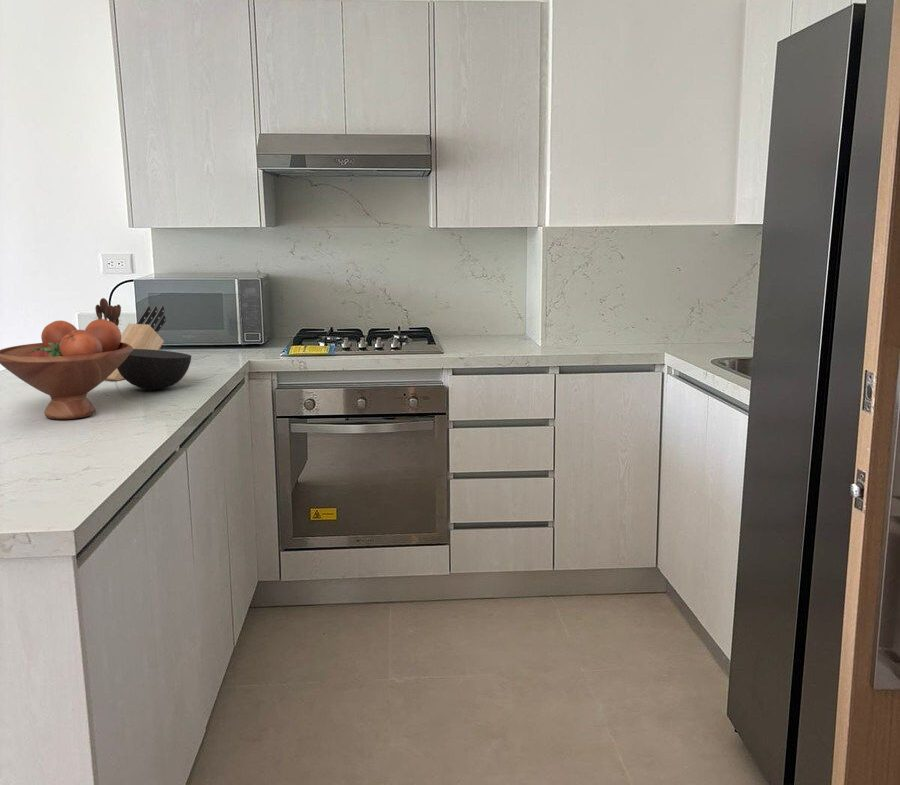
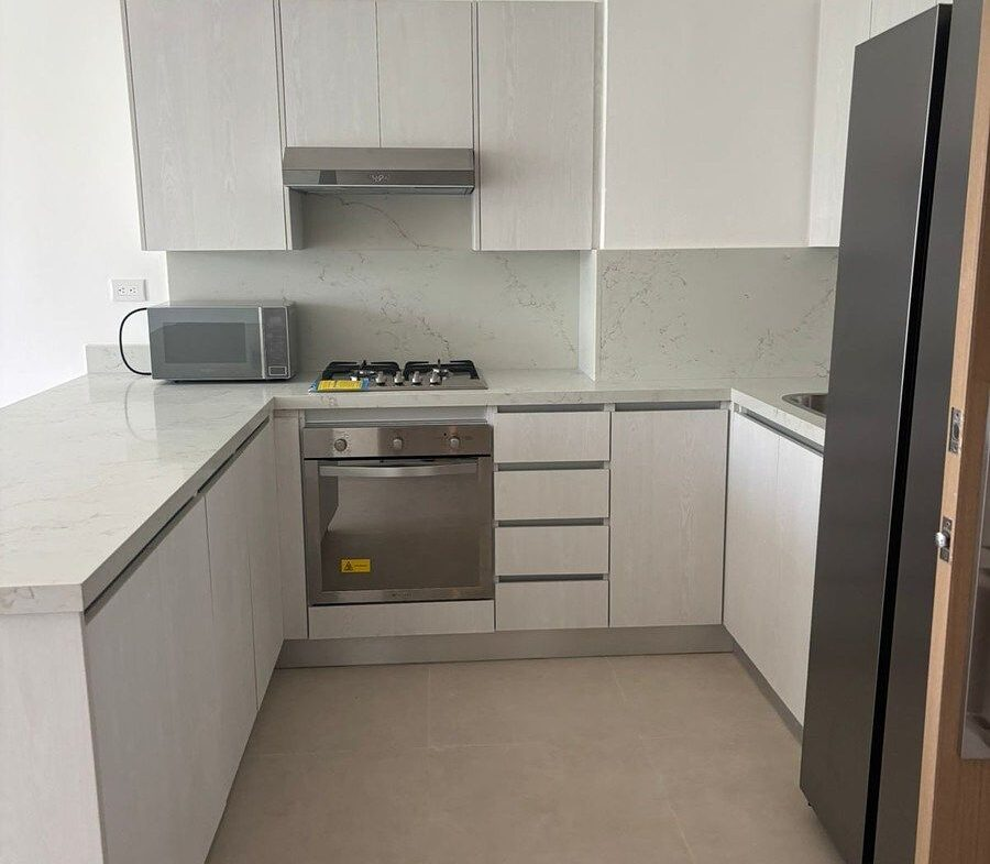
- fruit bowl (66, 369)
- knife block (133, 341)
- bowl (154, 369)
- utensil holder (110, 321)
